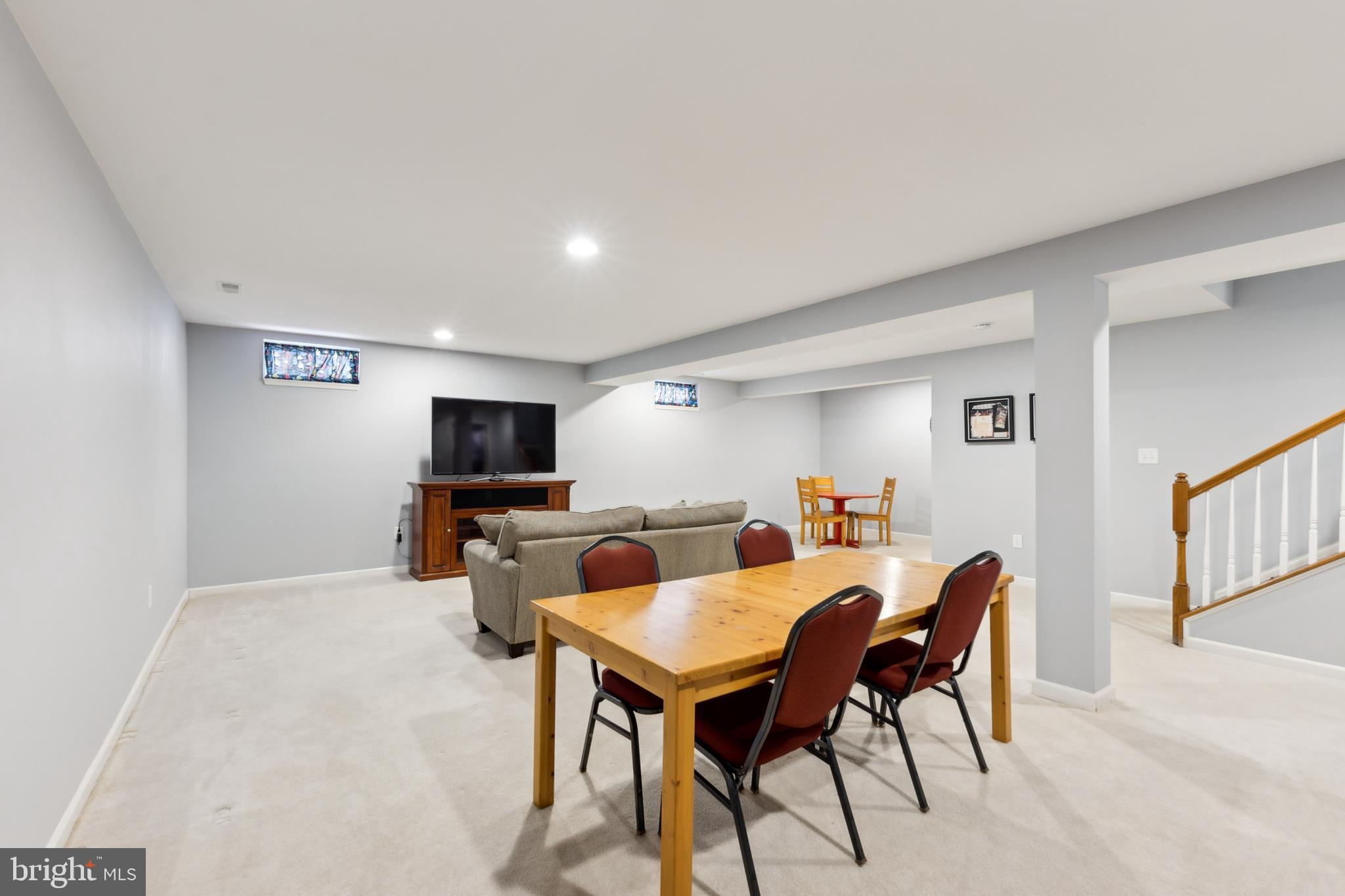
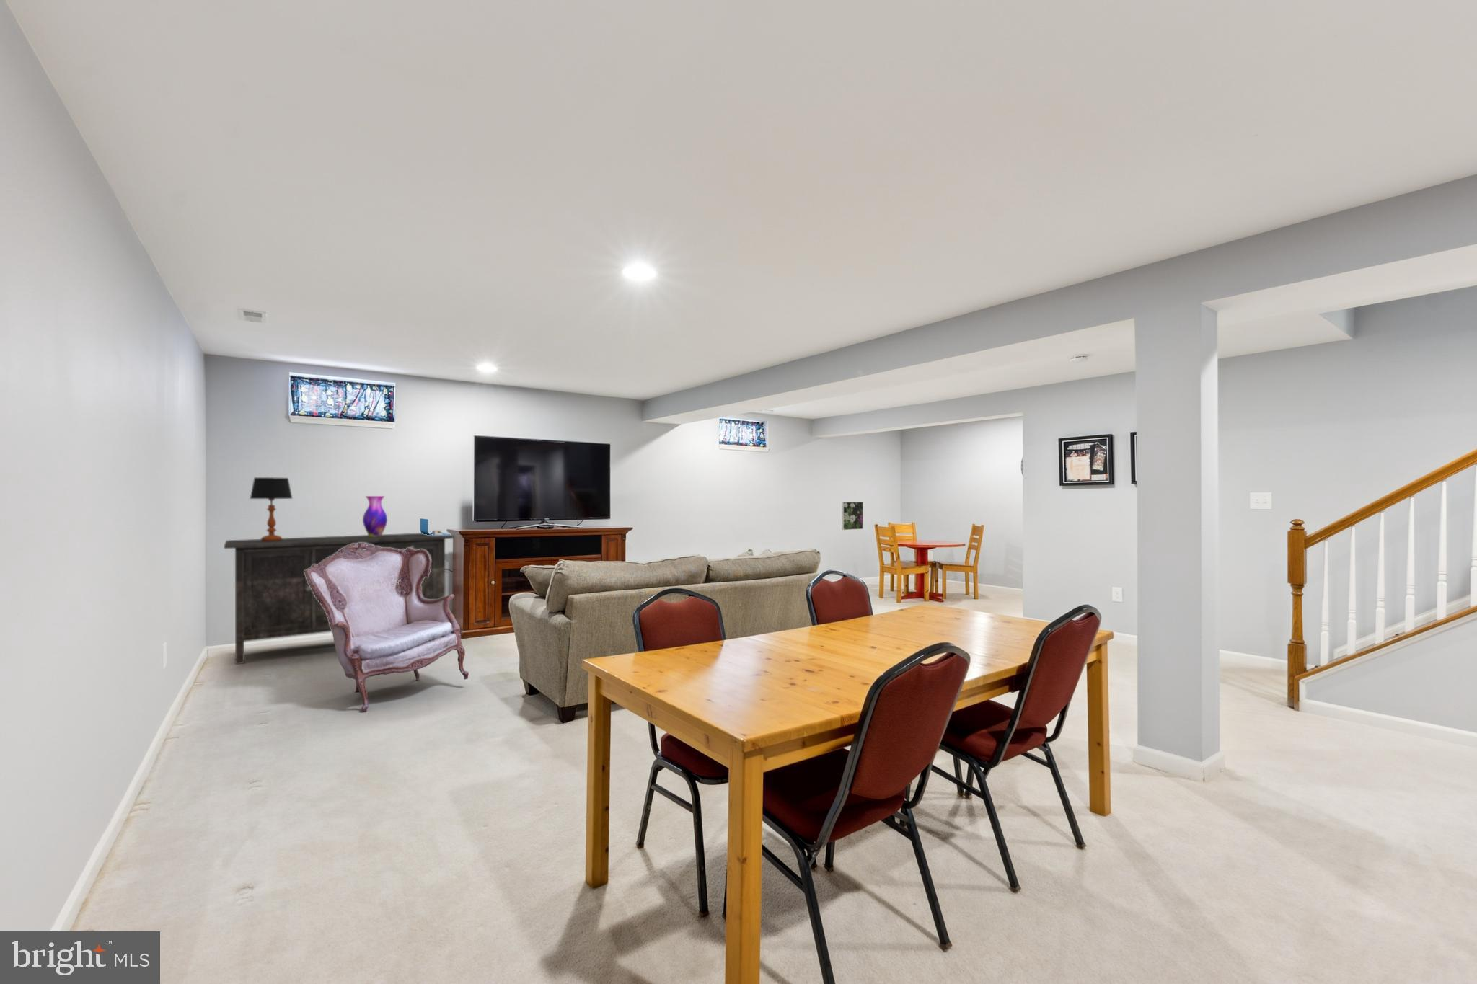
+ armchair (383, 617)
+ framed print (852, 515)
+ sideboard (324, 608)
+ vase (376, 516)
+ architectural model (435, 530)
+ table lamp (271, 508)
